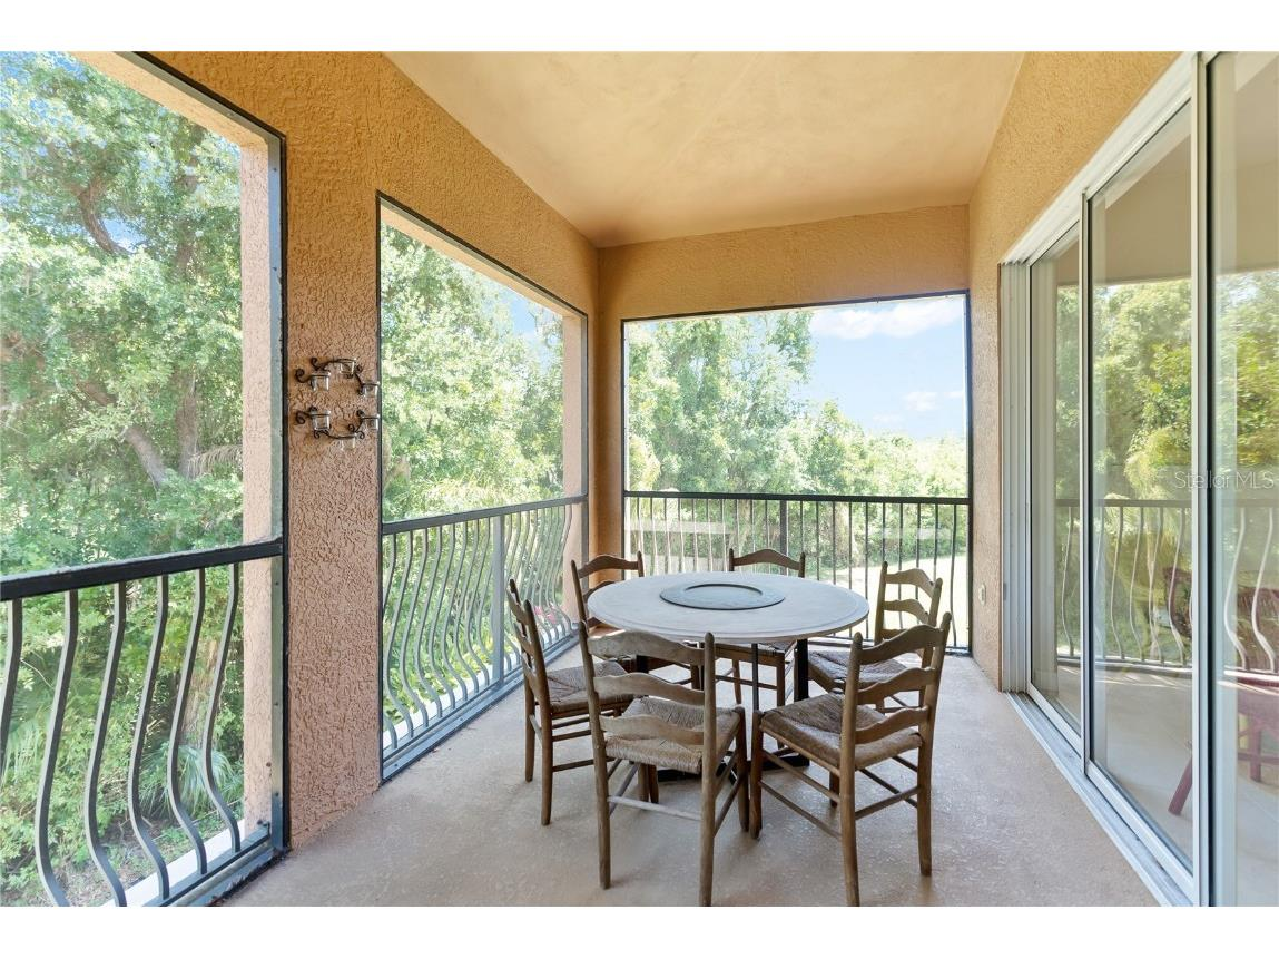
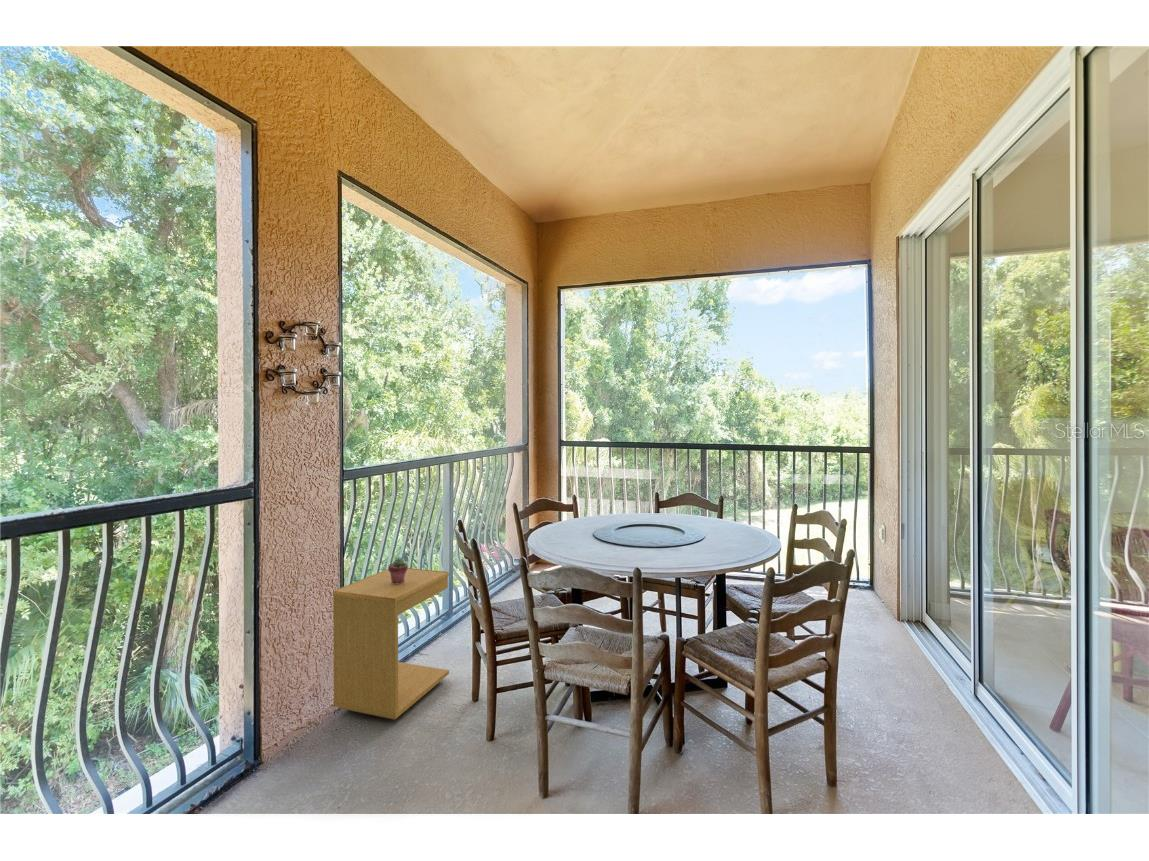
+ potted succulent (398, 569)
+ side table (394, 638)
